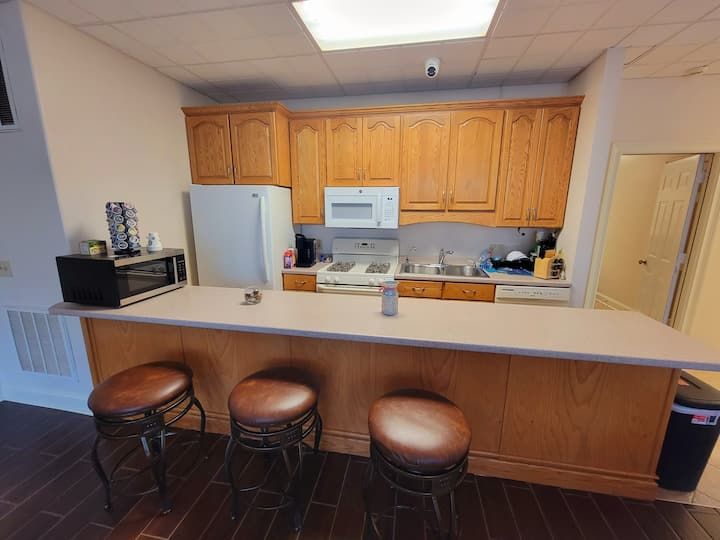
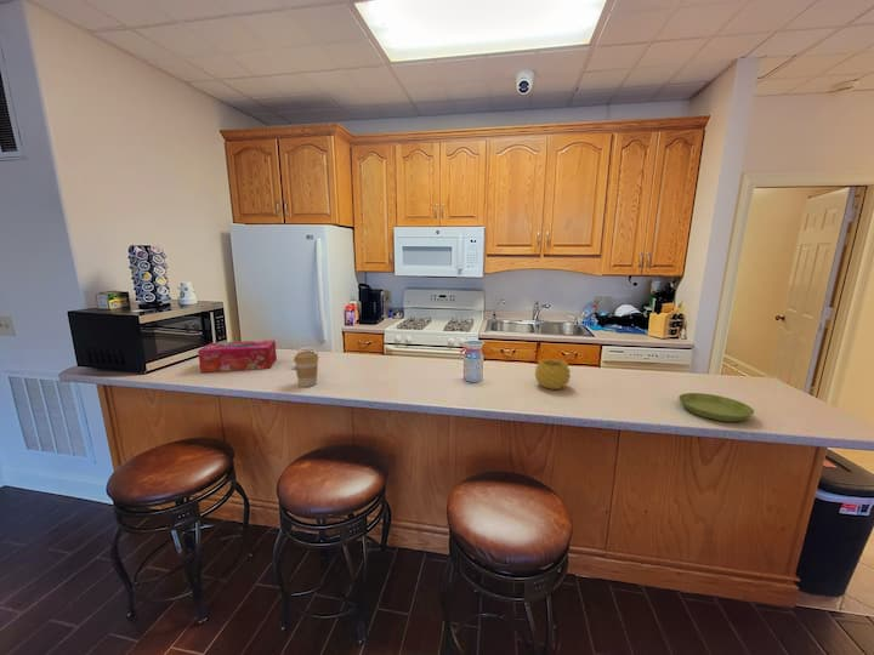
+ bowl (552, 374)
+ coffee cup (306, 368)
+ tissue box (239, 354)
+ saucer (714, 408)
